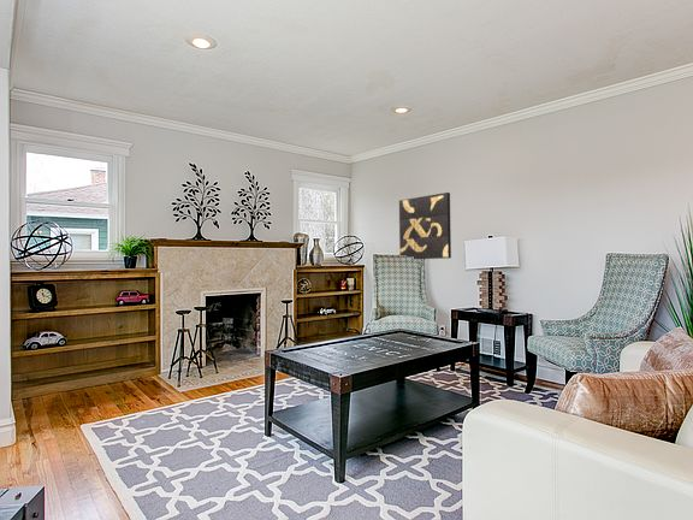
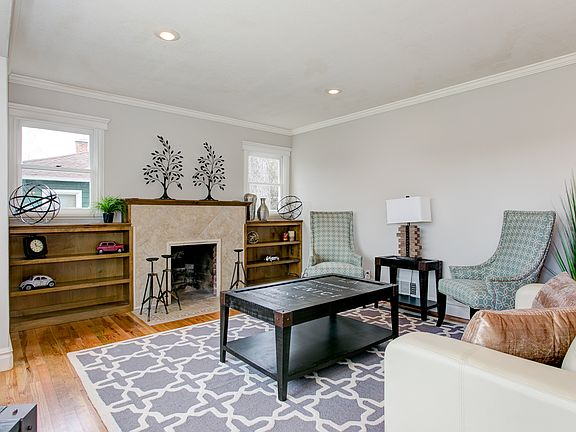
- wall art (424, 228)
